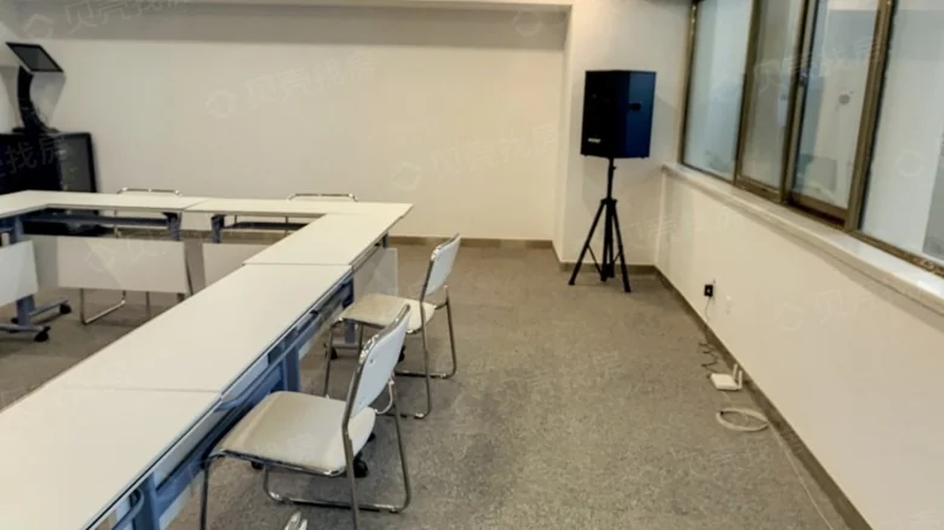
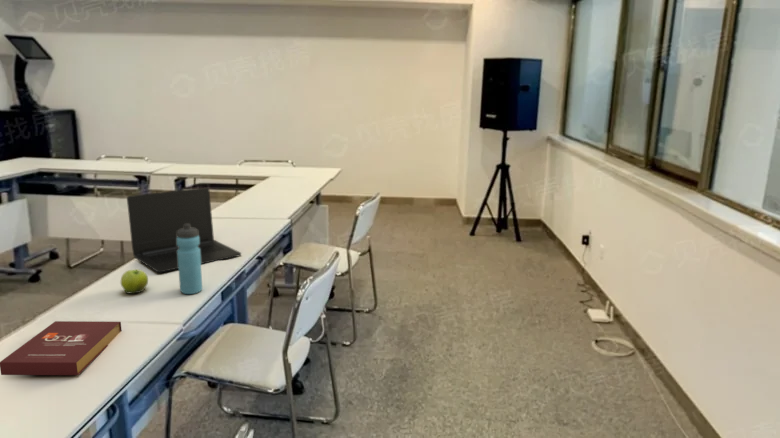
+ water bottle (189, 258)
+ laptop (183, 227)
+ fruit (134, 280)
+ book (65, 346)
